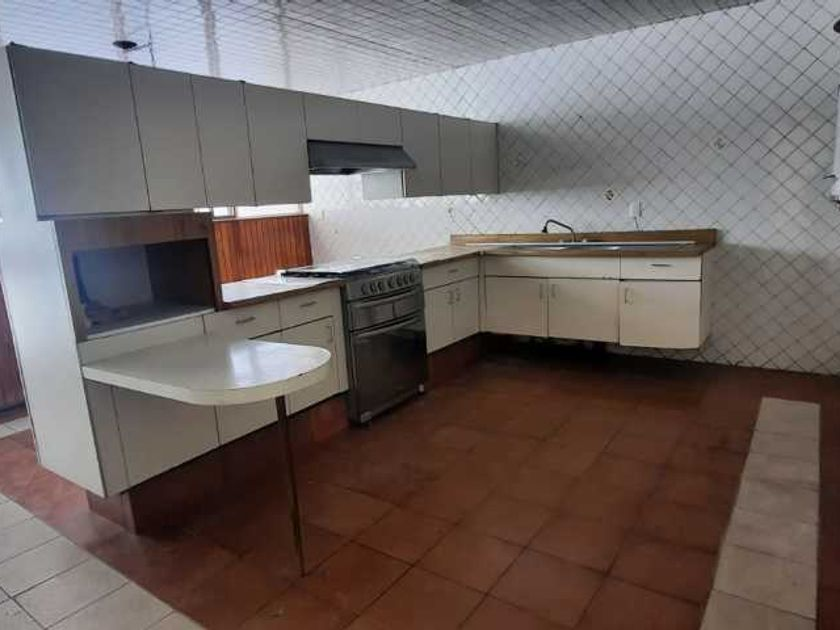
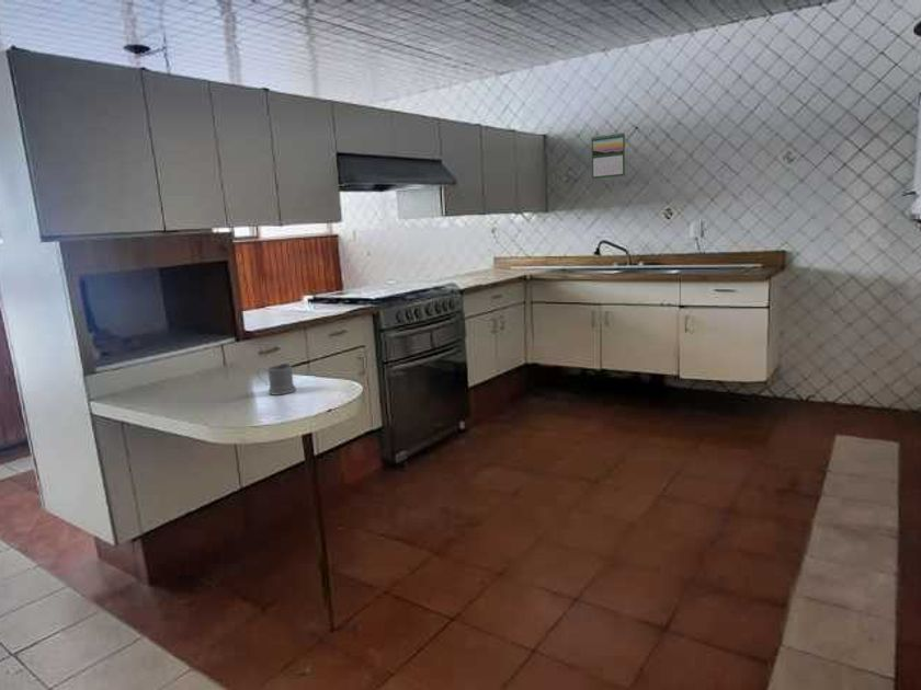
+ calendar (607, 156)
+ mug (275, 378)
